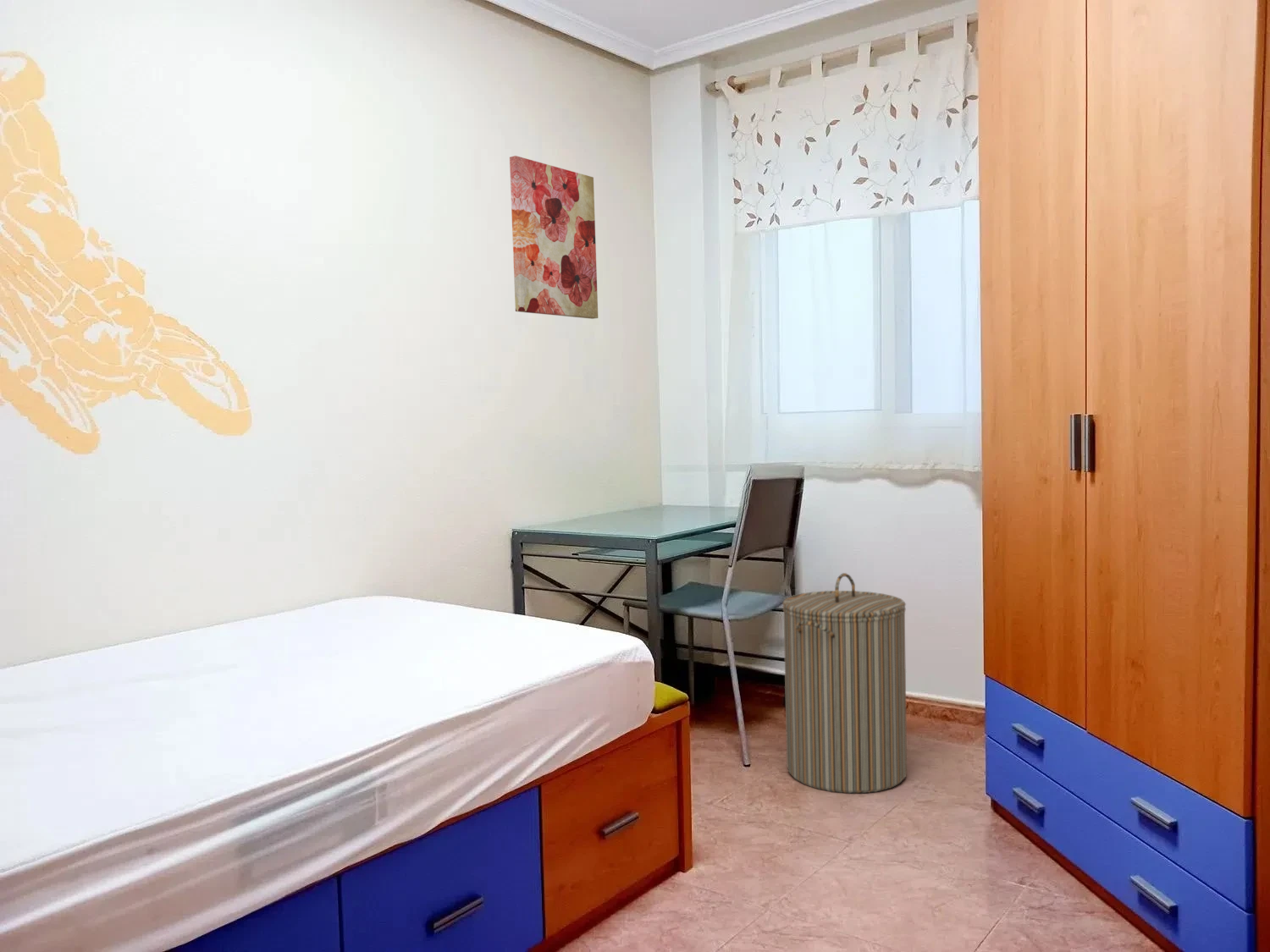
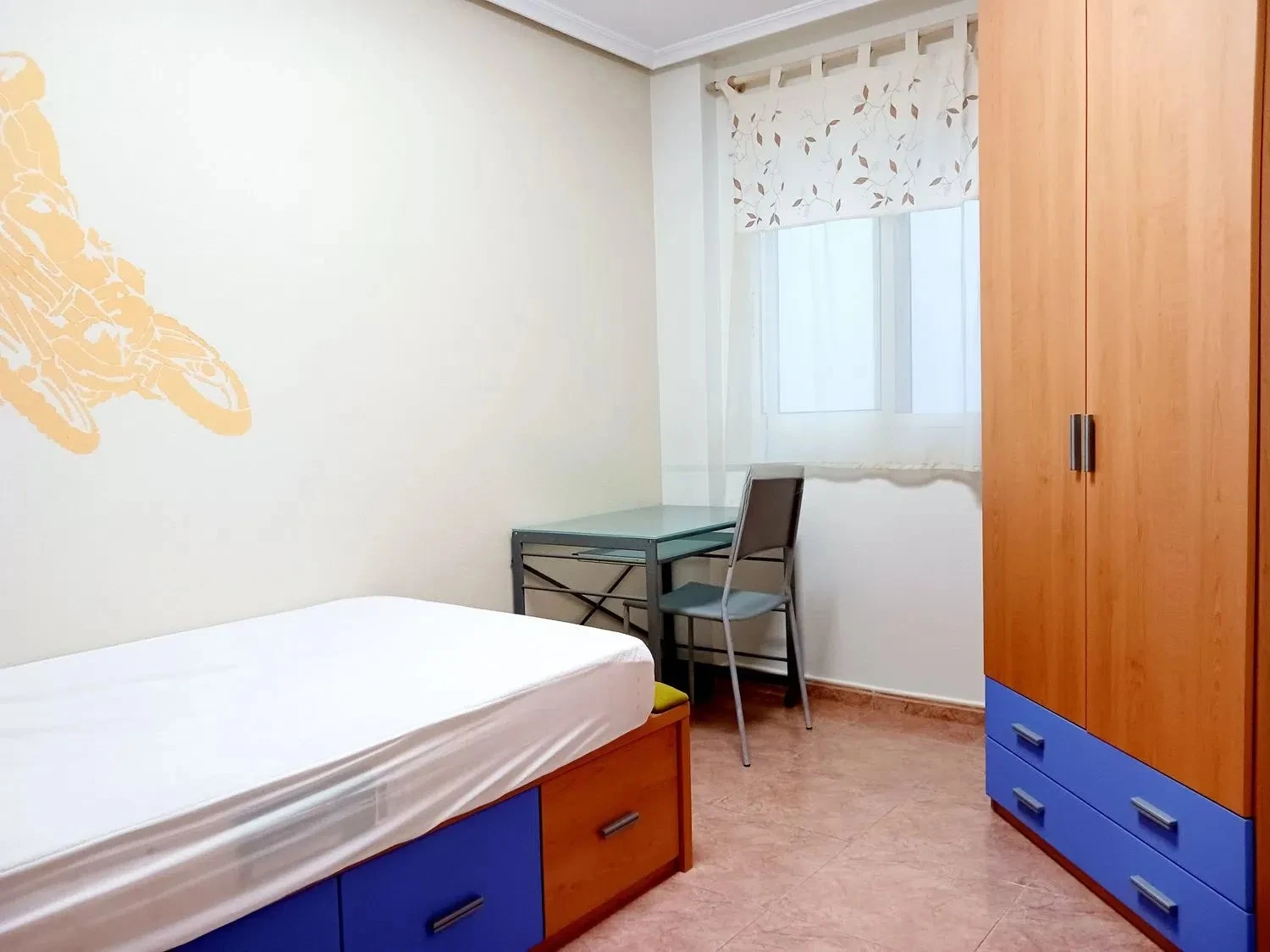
- laundry hamper (844, 673)
- wall art (555, 241)
